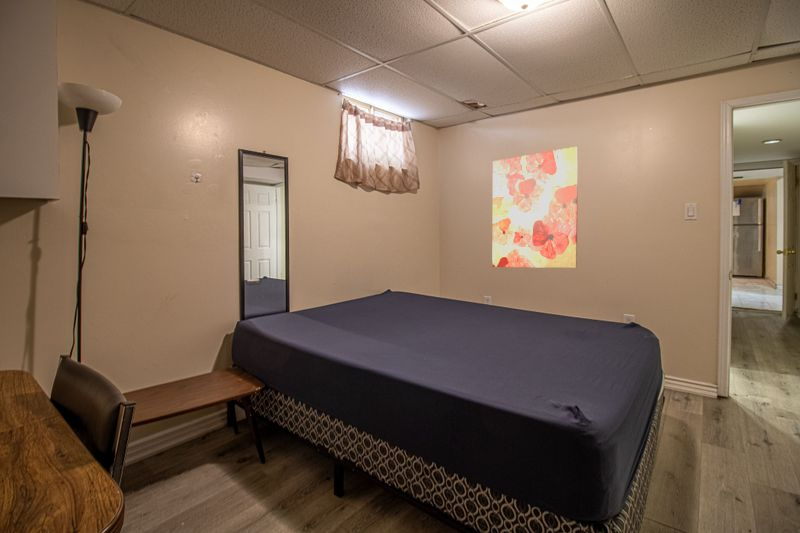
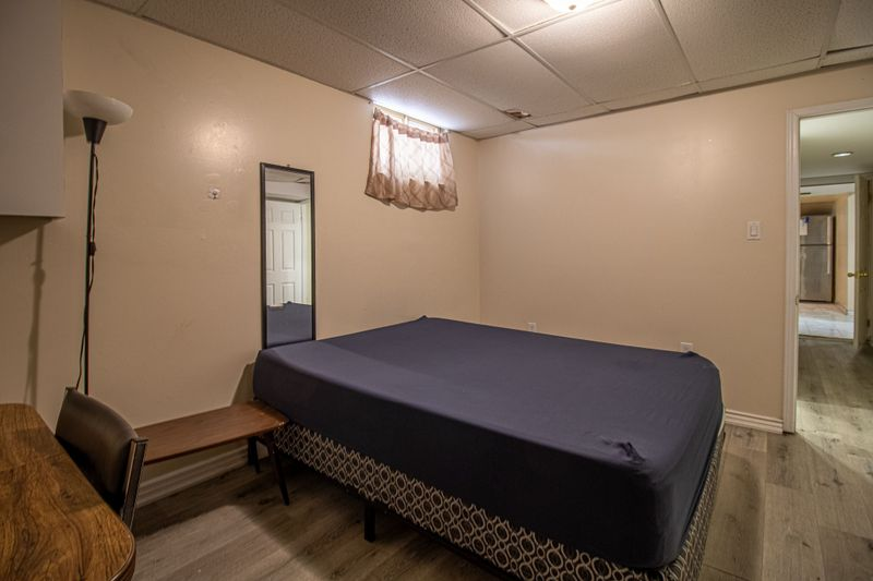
- wall art (532, 211)
